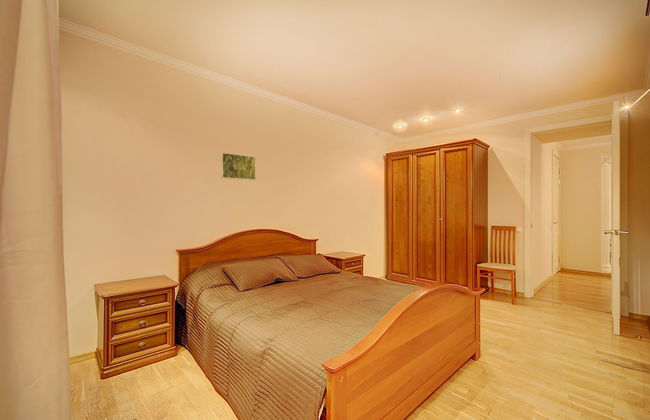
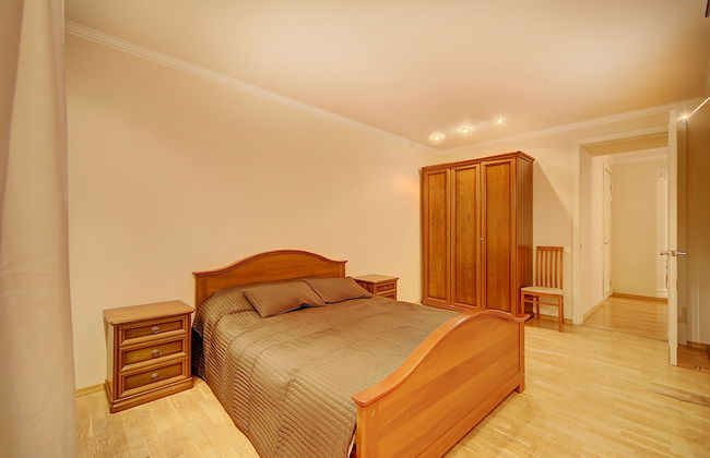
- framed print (239, 166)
